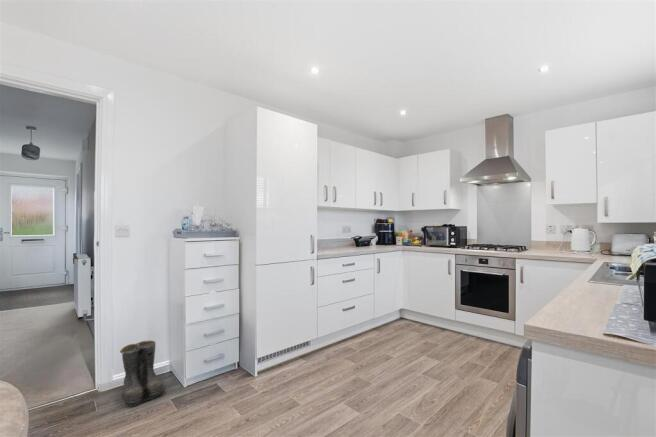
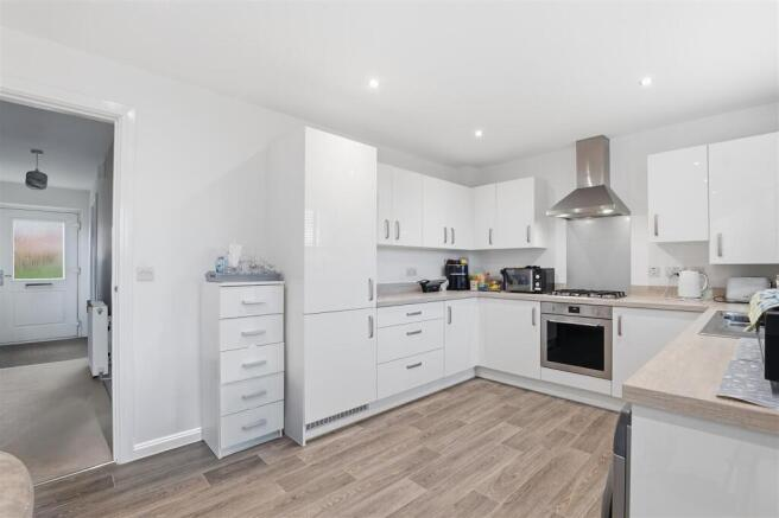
- boots (141, 370)
